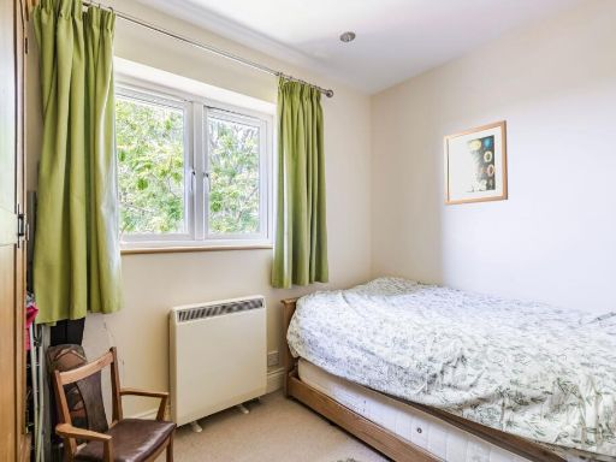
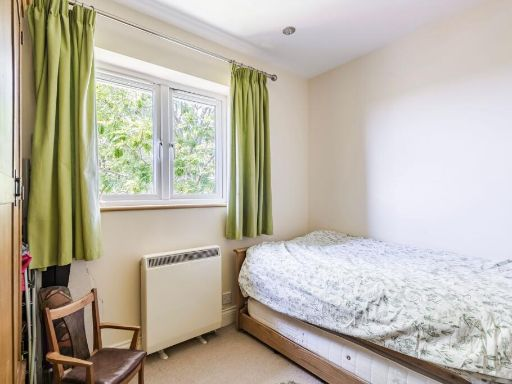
- wall art (473, 165)
